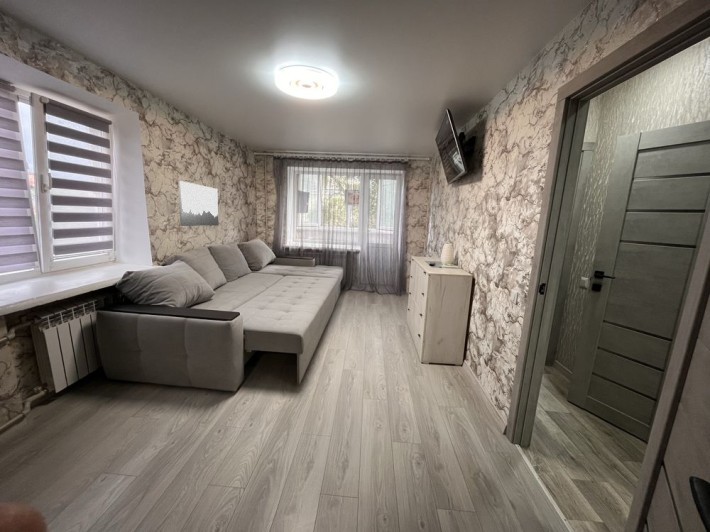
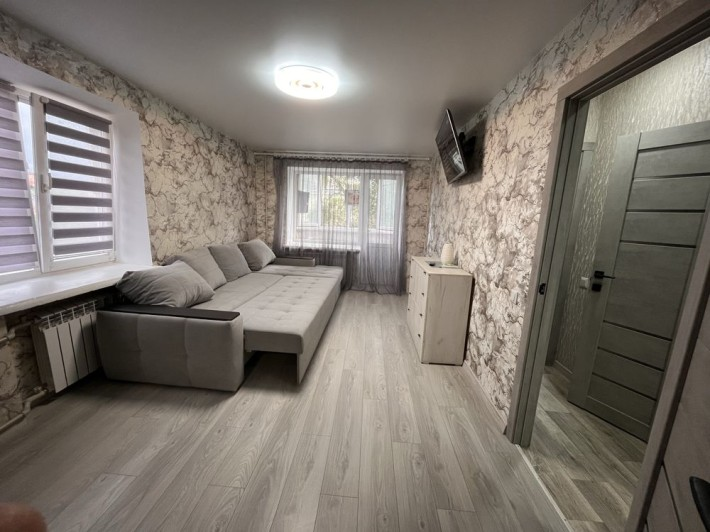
- wall art (200, 205)
